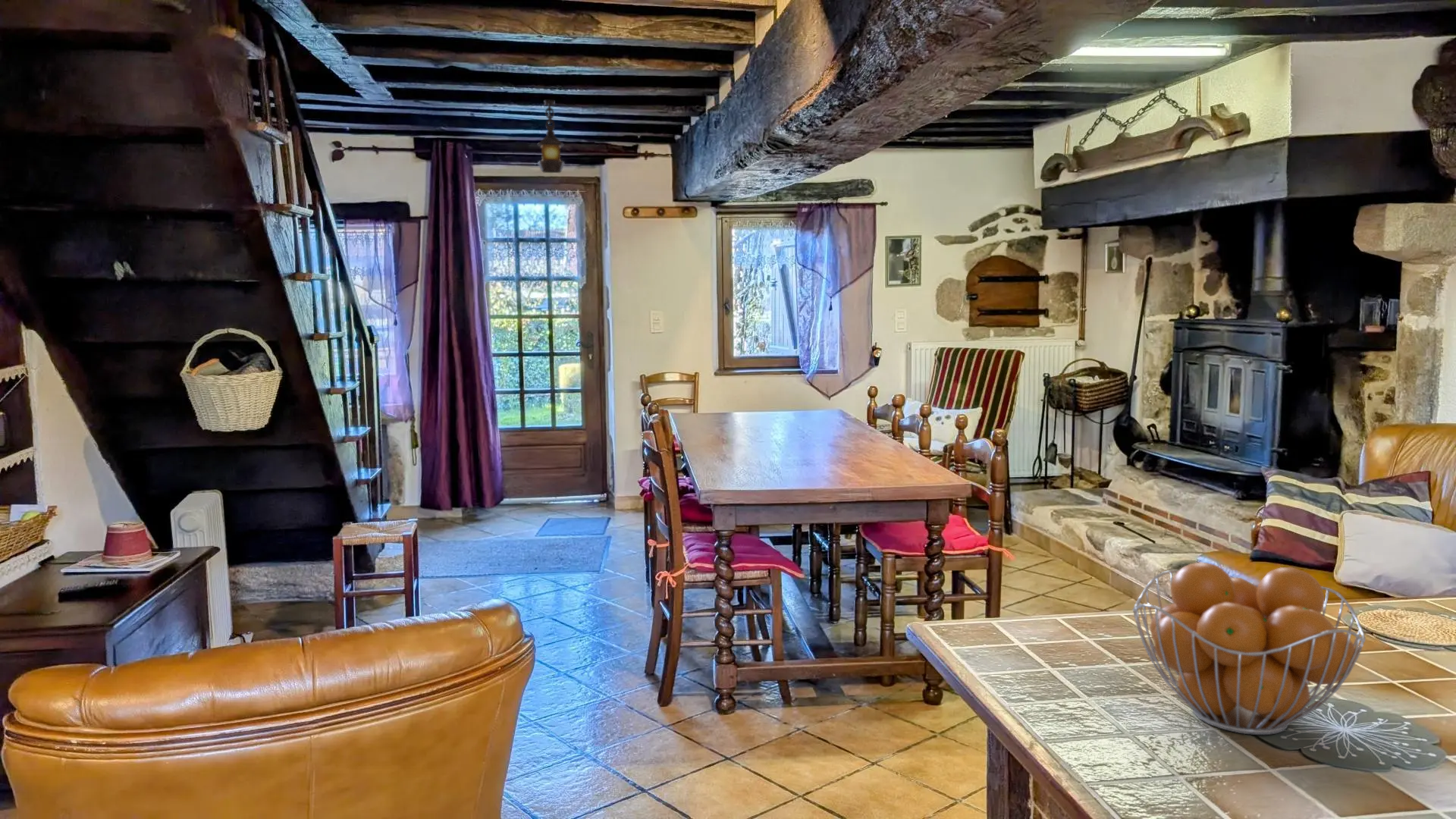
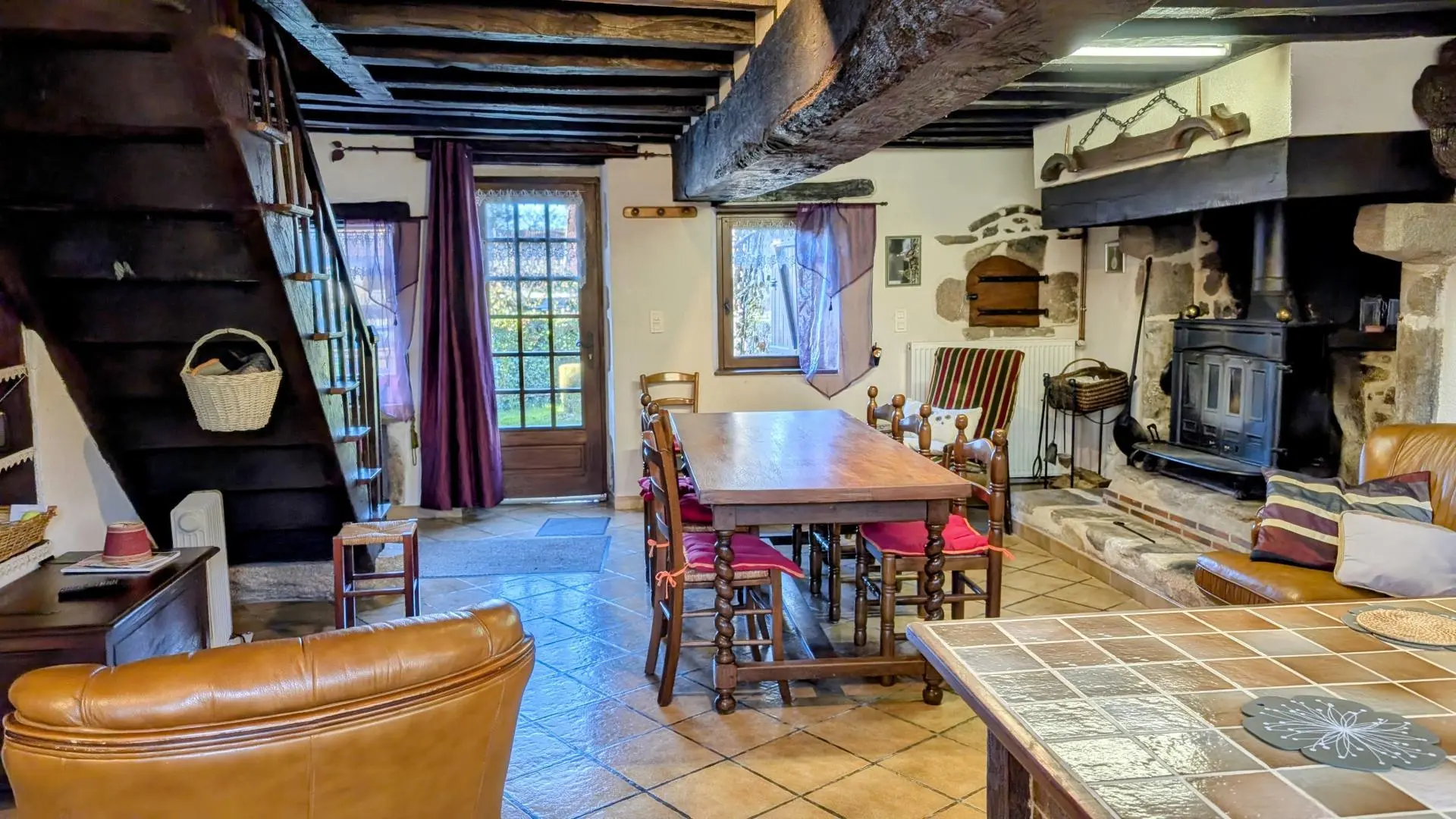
- fruit basket (1242, 642)
- hanging lantern (551, 136)
